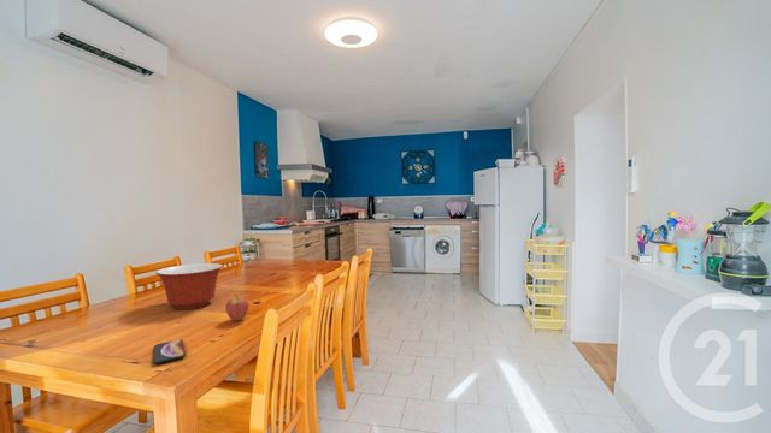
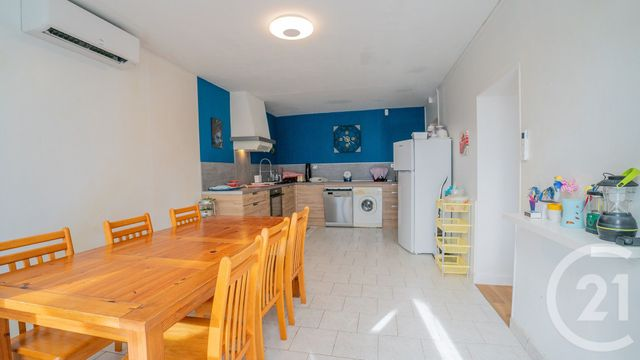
- fruit (237, 307)
- mixing bowl (190, 286)
- smartphone (169, 350)
